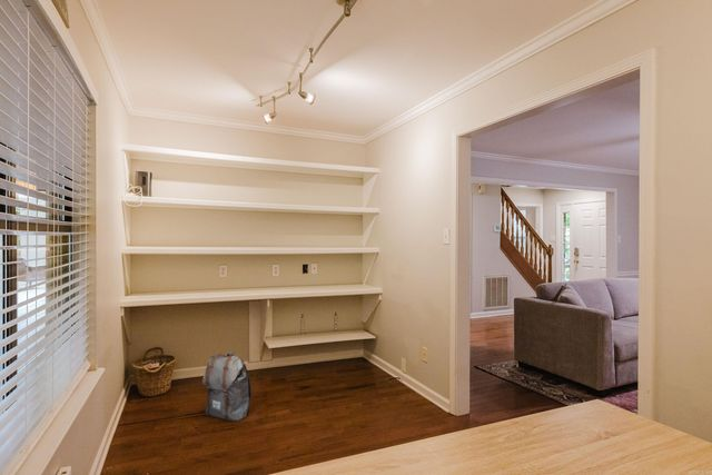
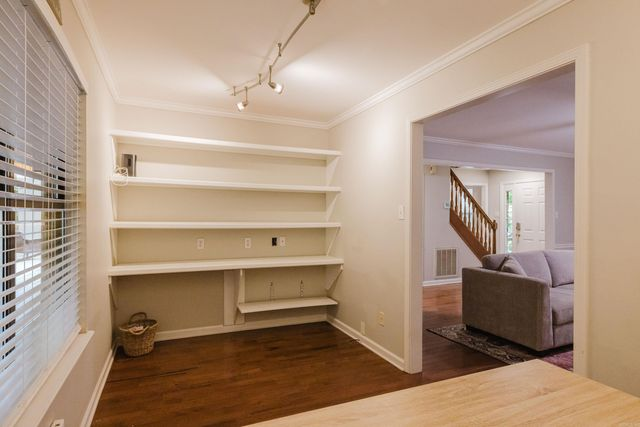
- backpack (227, 382)
